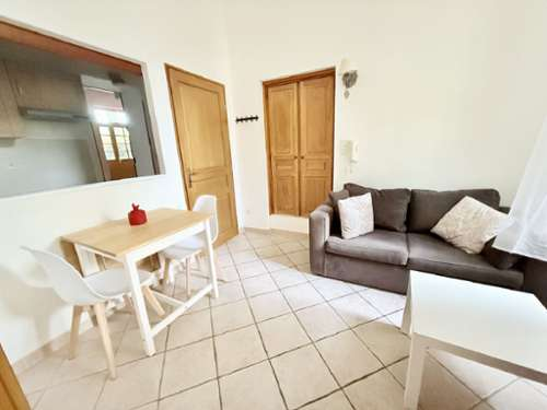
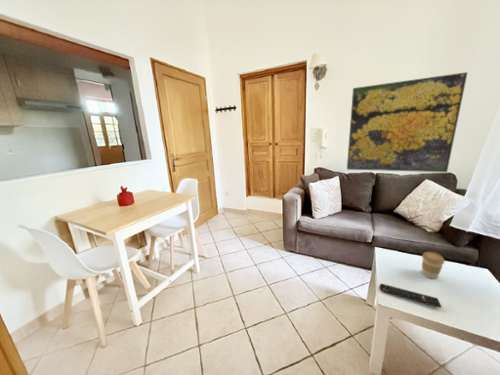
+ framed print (397, 128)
+ remote control (407, 294)
+ coffee cup (431, 265)
